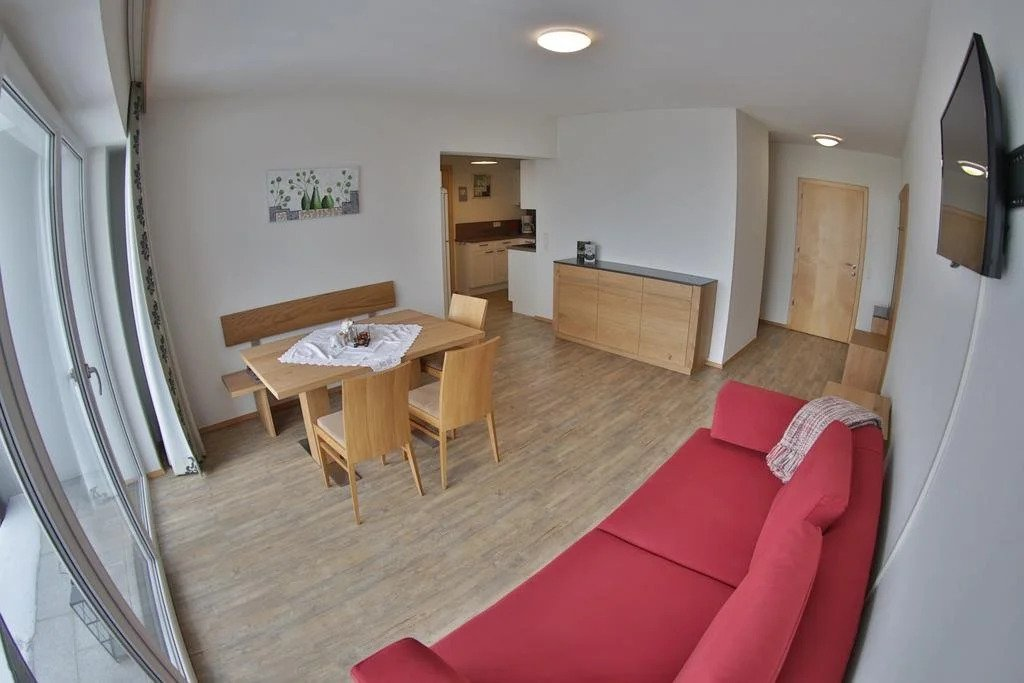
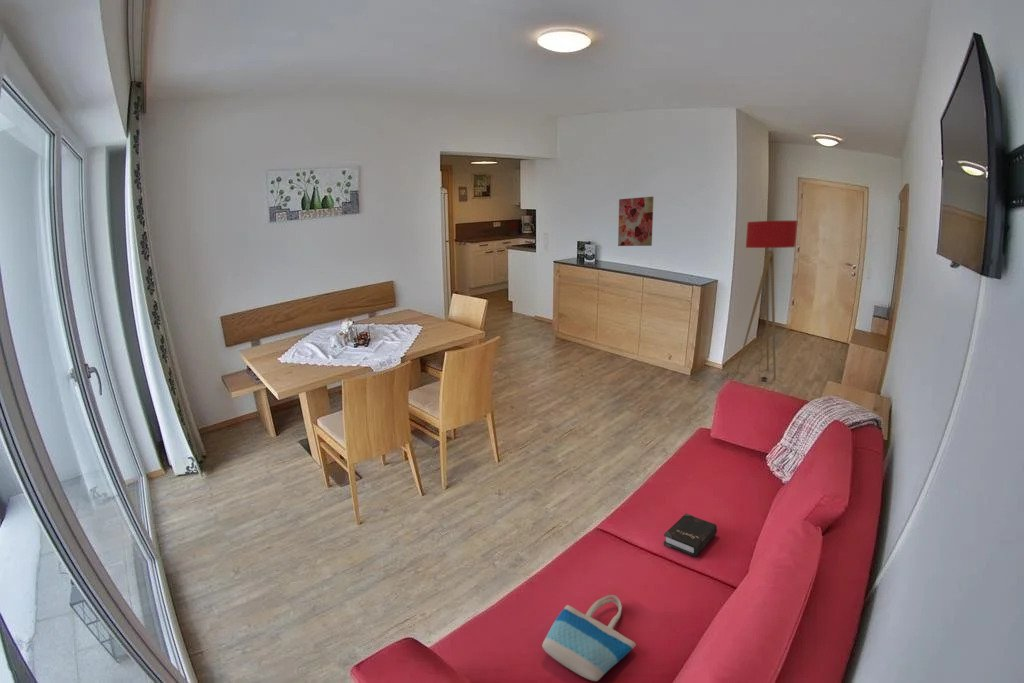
+ floor lamp (766, 300)
+ hardback book (690, 534)
+ tote bag (595, 628)
+ wall art (635, 222)
